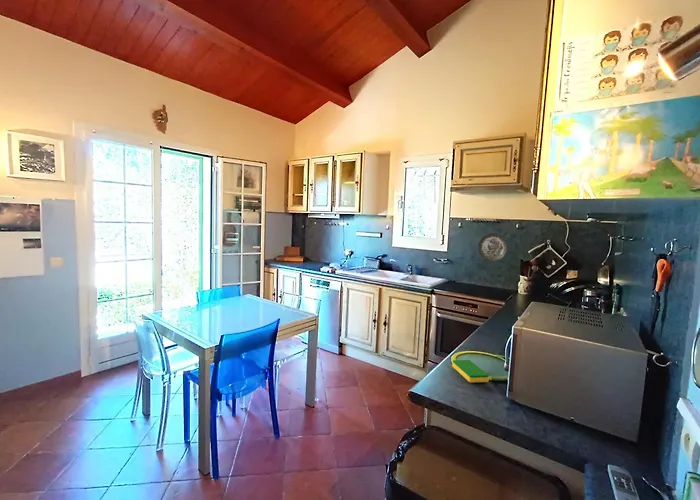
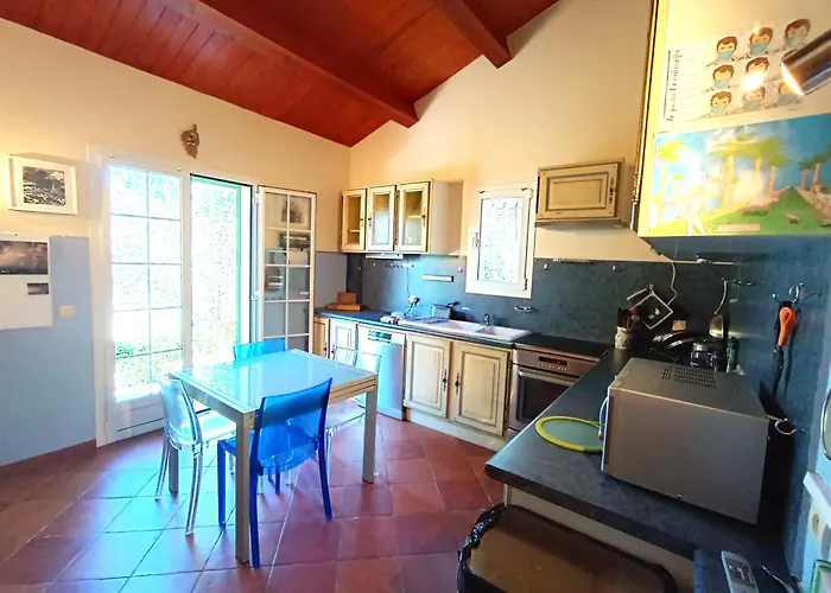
- decorative plate (492, 247)
- dish sponge (469, 370)
